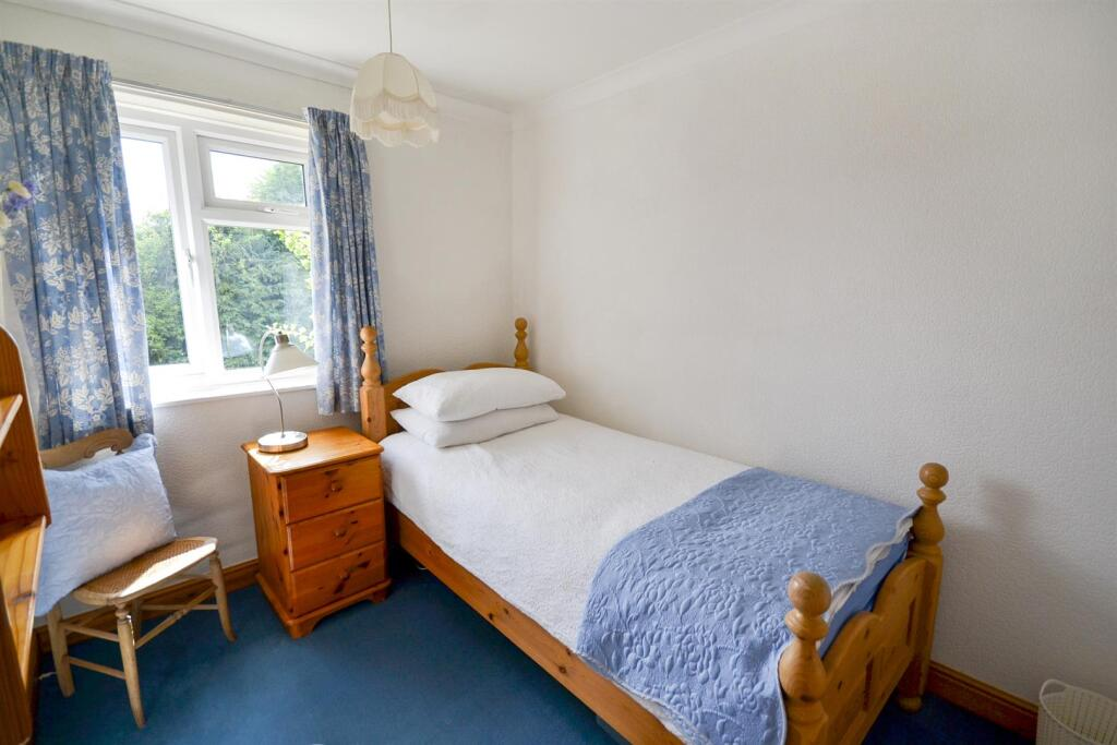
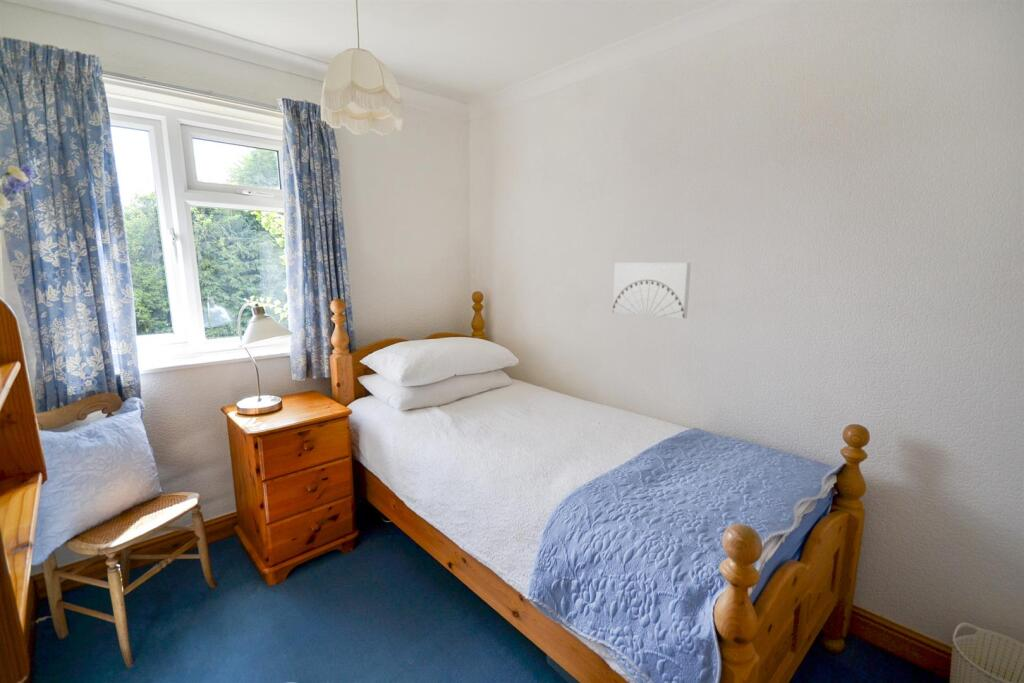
+ wall art (649, 289)
